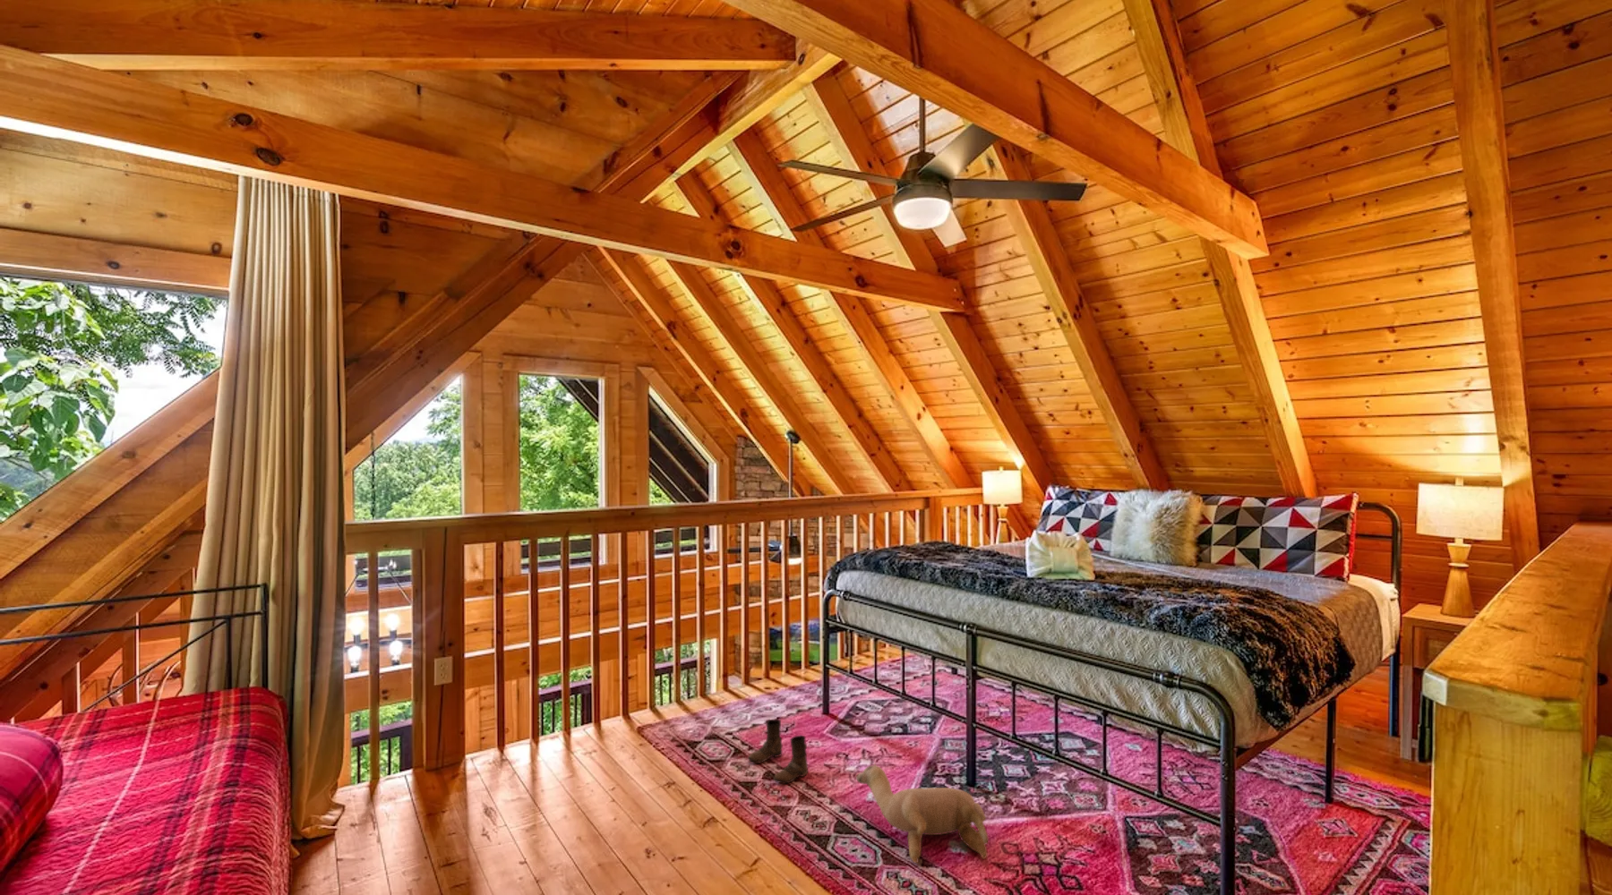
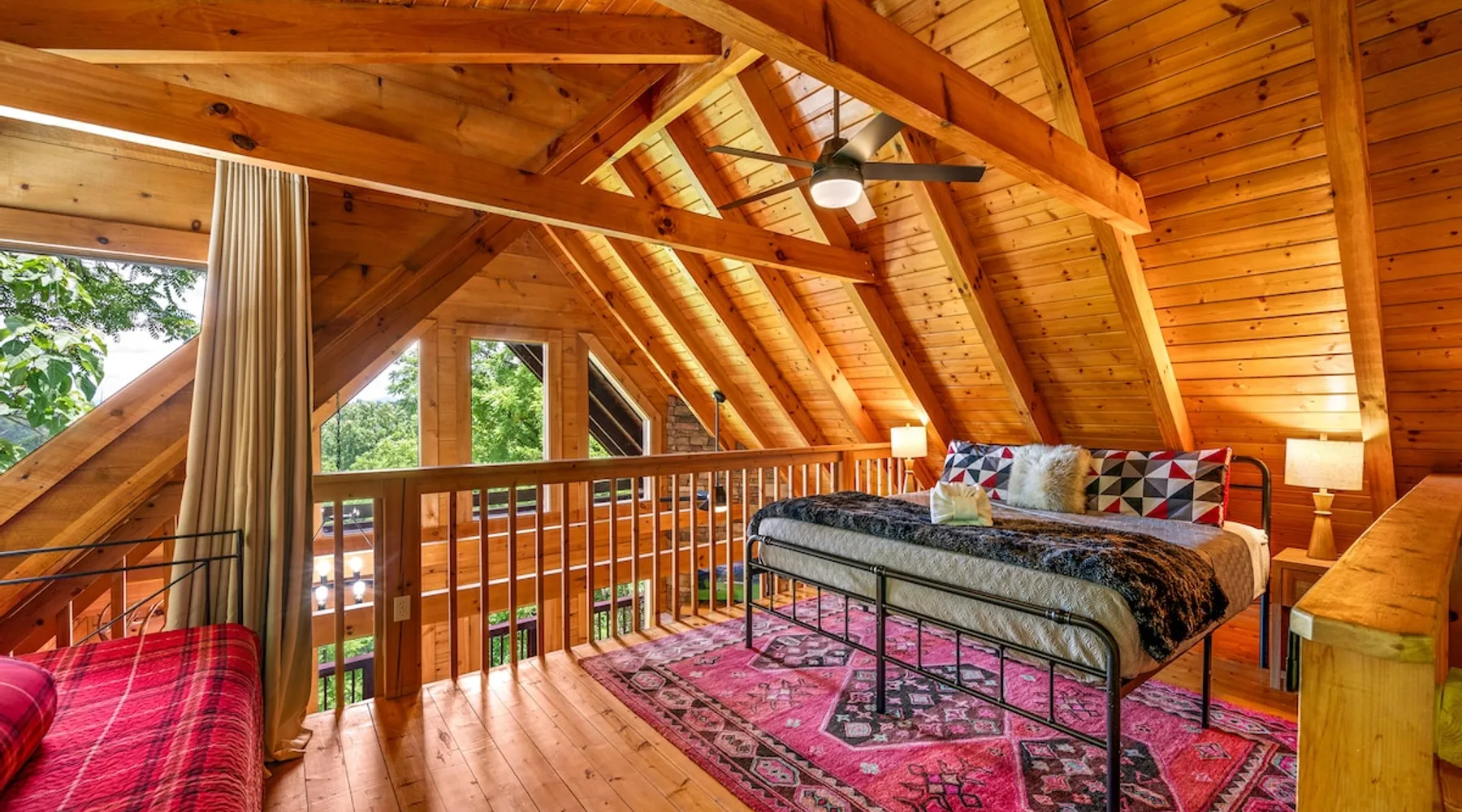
- boots (777, 750)
- plush toy (921, 807)
